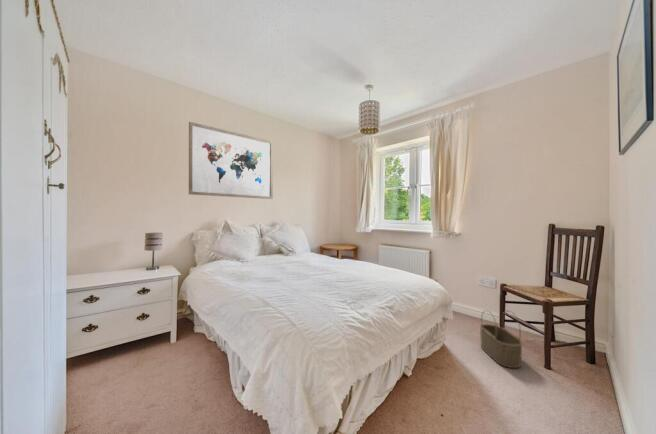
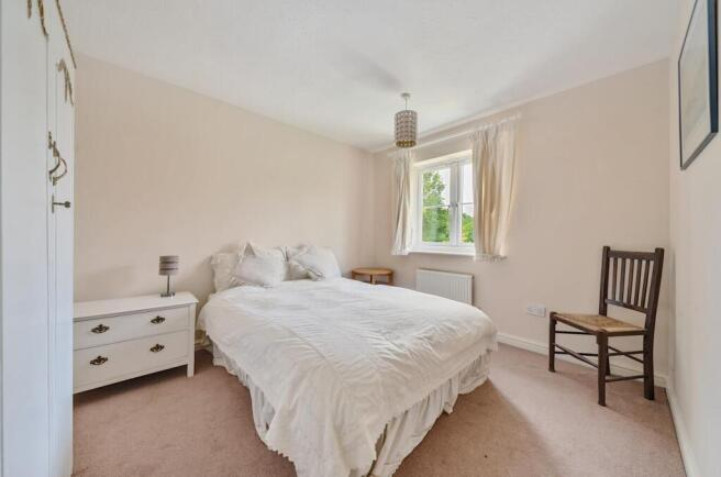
- wicker basket (499, 333)
- wall art (235, 164)
